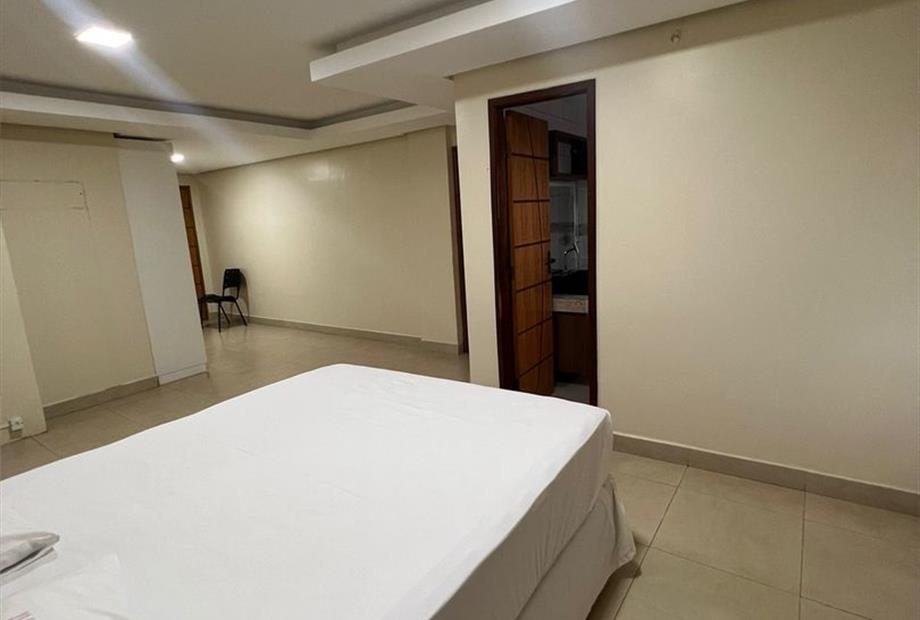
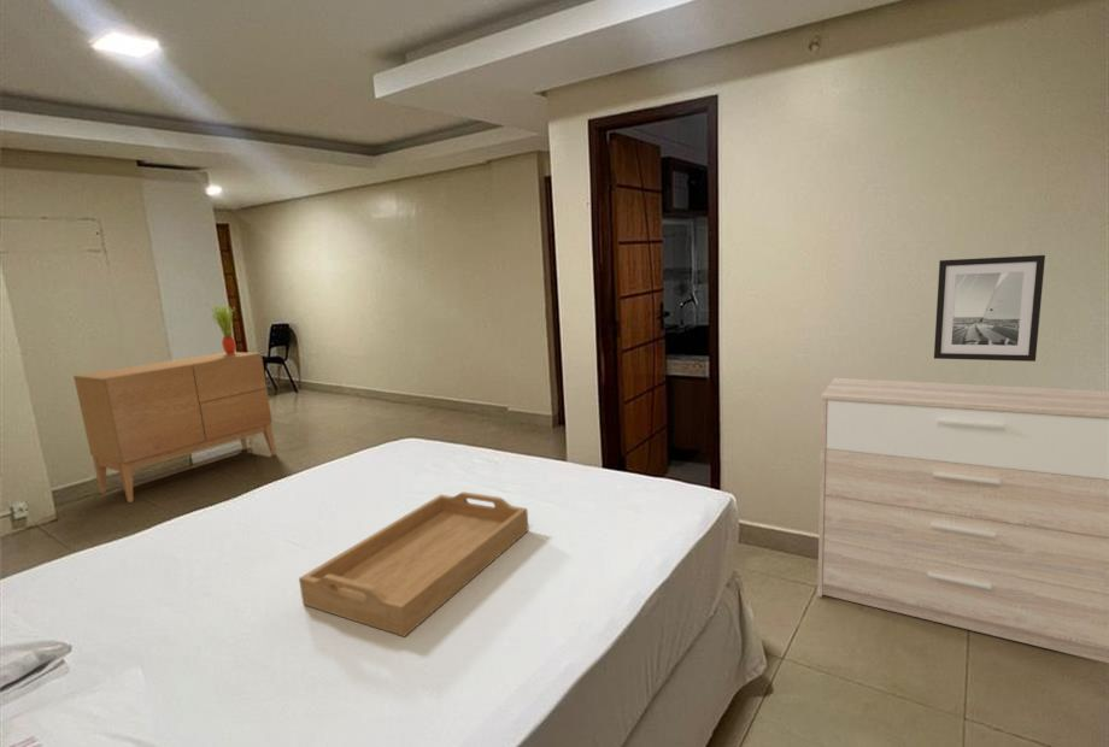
+ potted plant (224, 328)
+ sideboard (961, 504)
+ sideboard (184, 418)
+ serving tray (426, 547)
+ wall art (986, 308)
